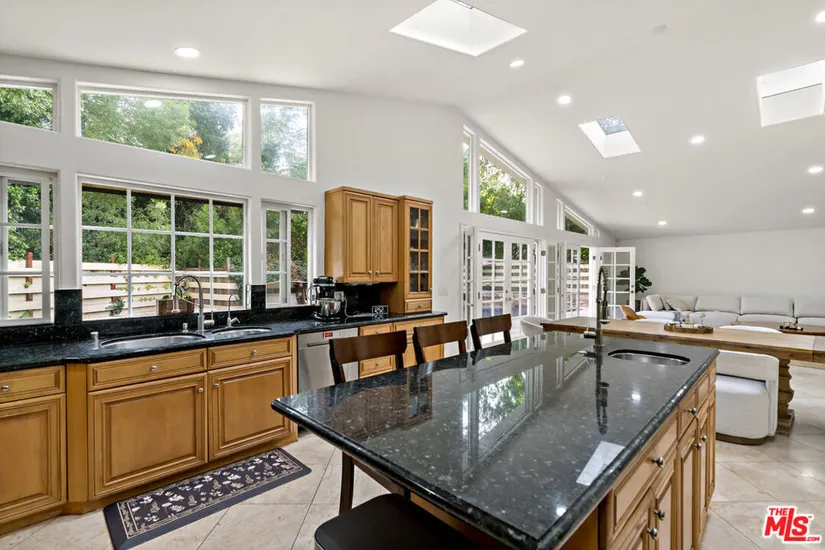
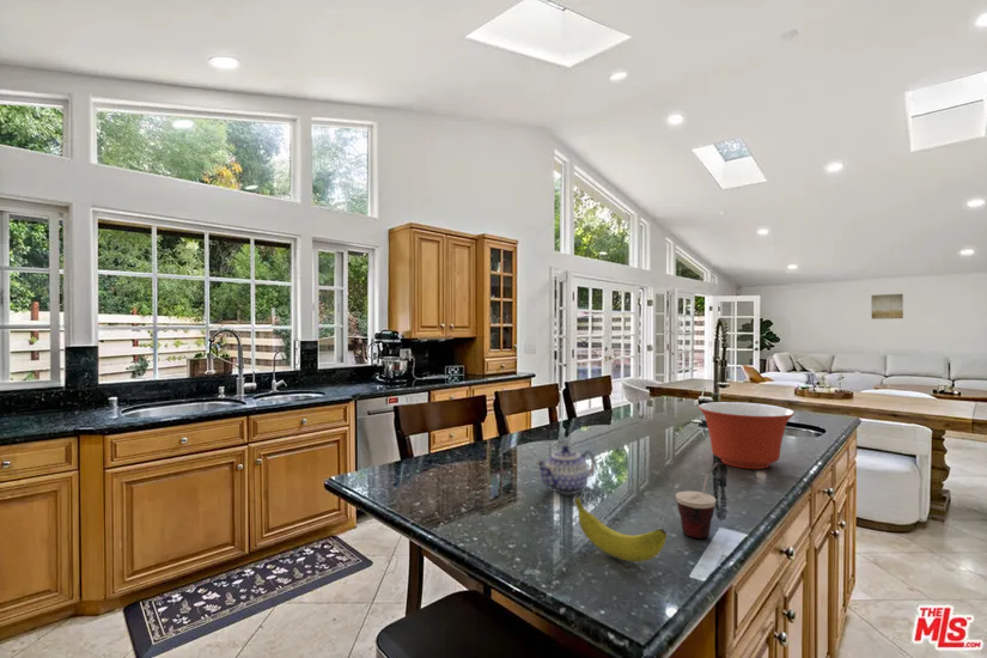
+ banana (616, 534)
+ wall art (887, 306)
+ teapot (566, 467)
+ mixing bowl (744, 435)
+ cup (702, 499)
